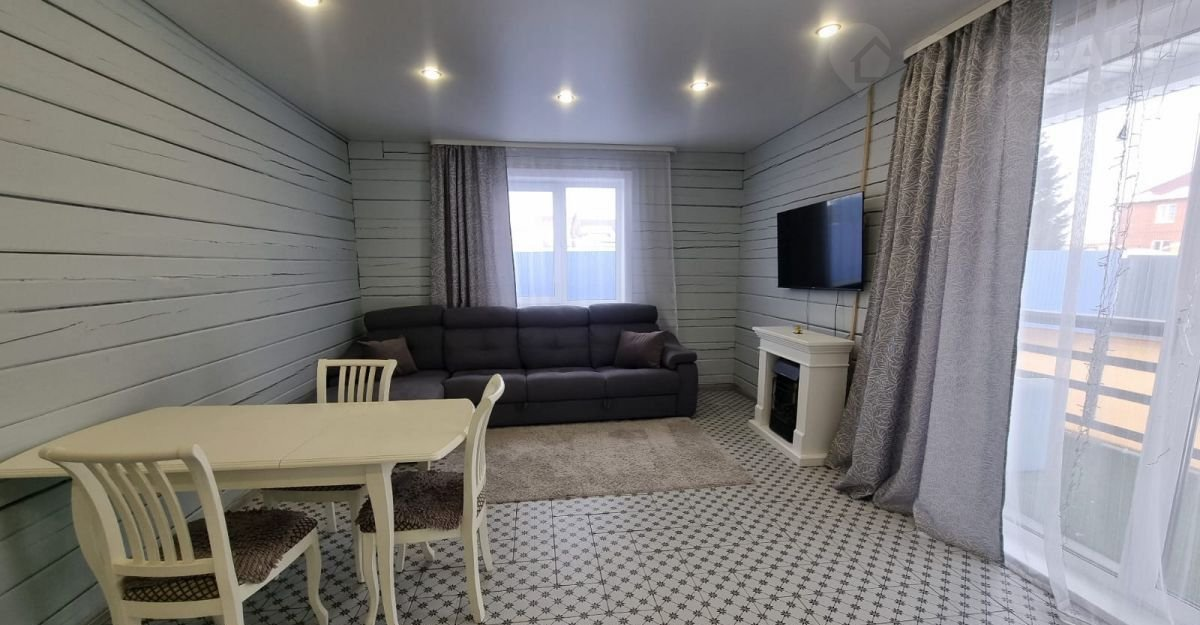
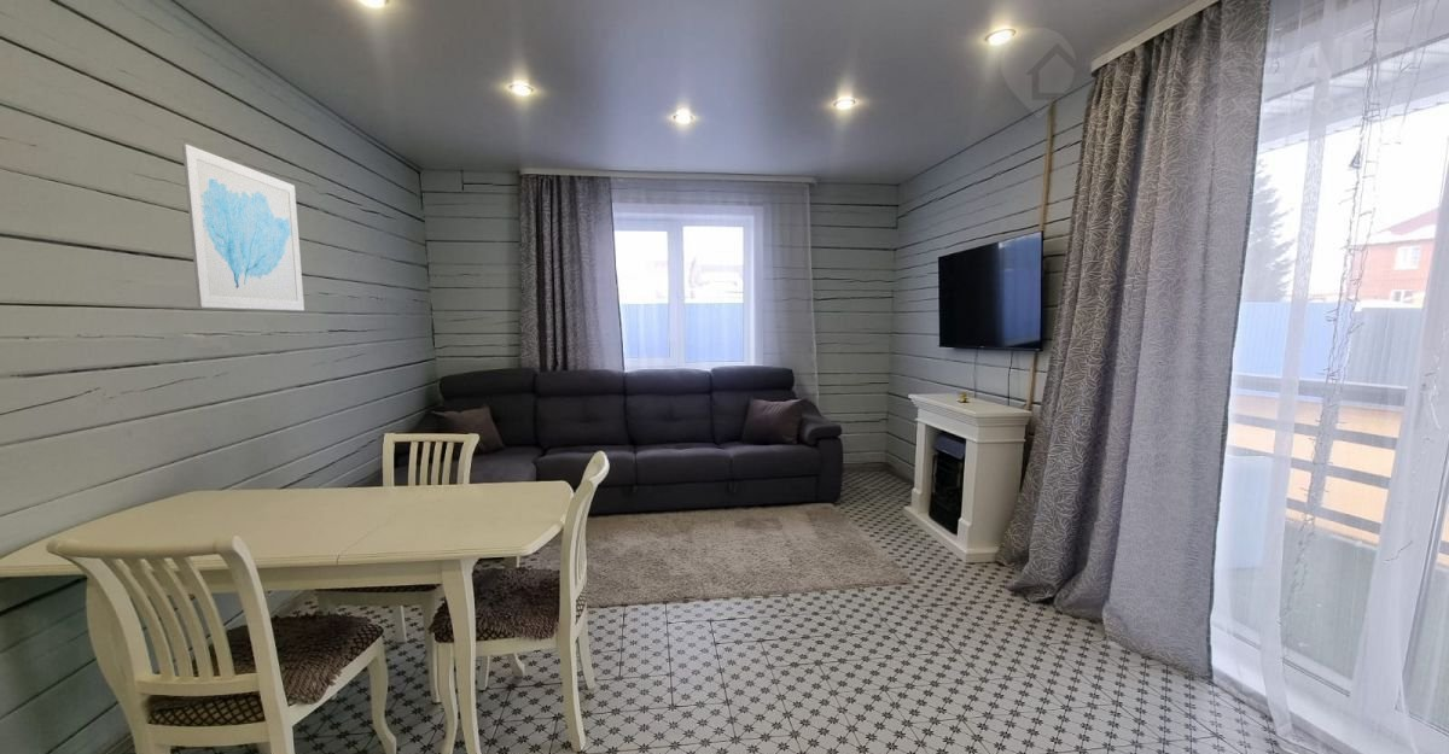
+ wall art (251, 239)
